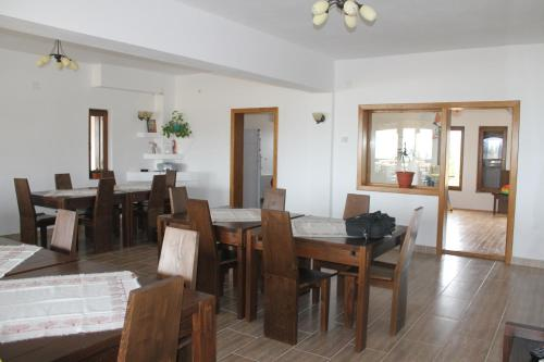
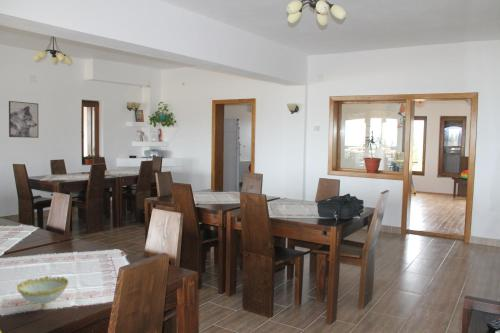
+ wall art (24, 119)
+ decorative bowl (43, 295)
